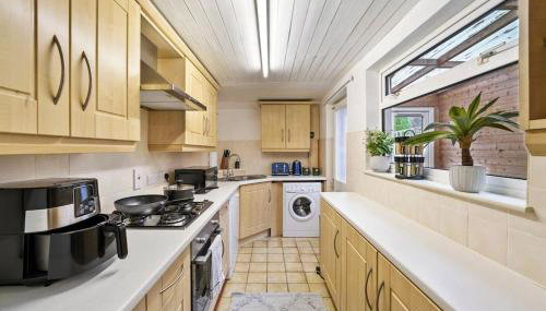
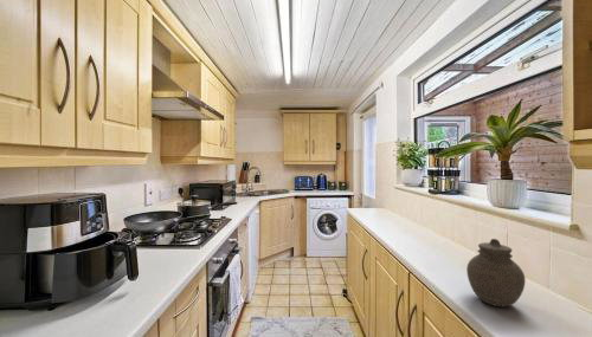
+ jar (494, 270)
